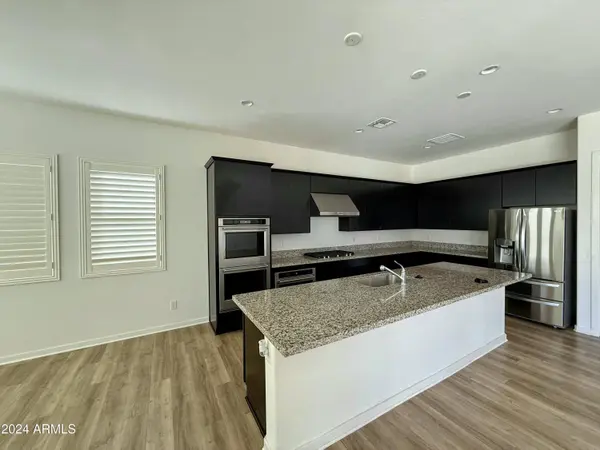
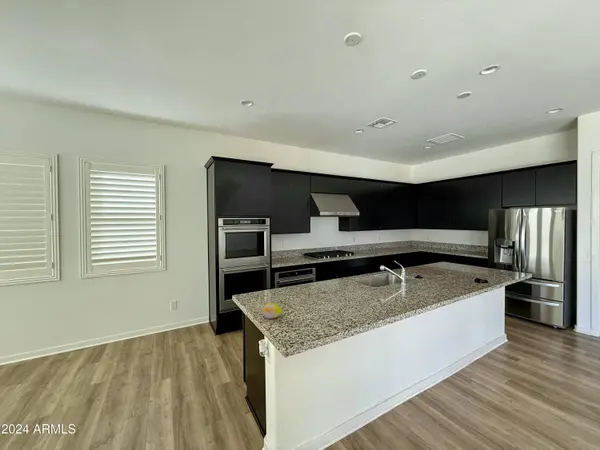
+ fruit (272, 310)
